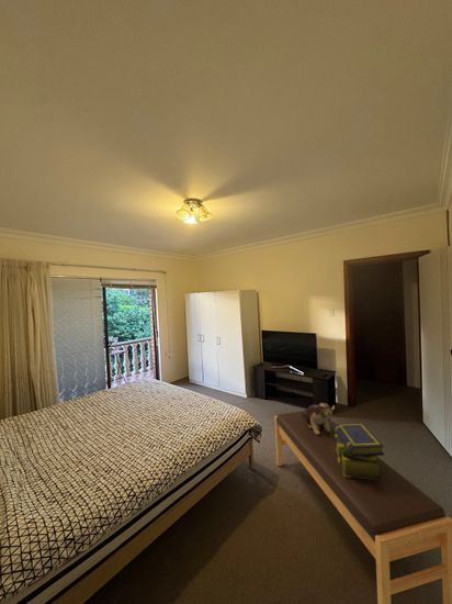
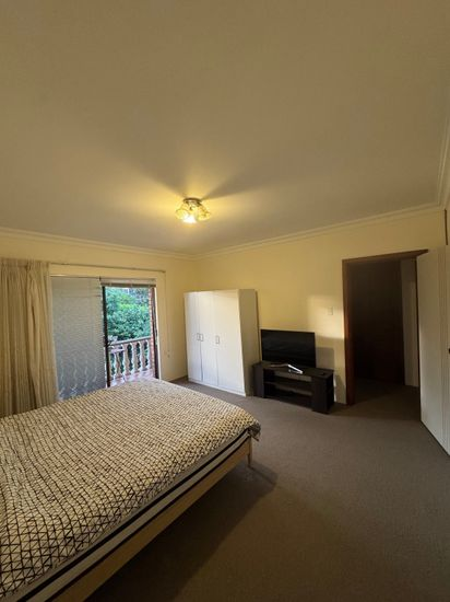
- plush toy (316, 411)
- stack of books (358, 448)
- bench (337, 480)
